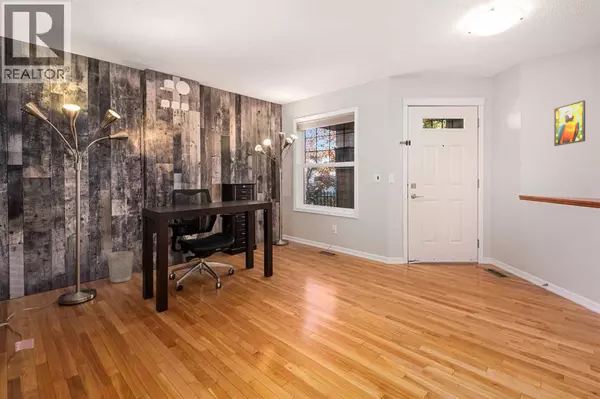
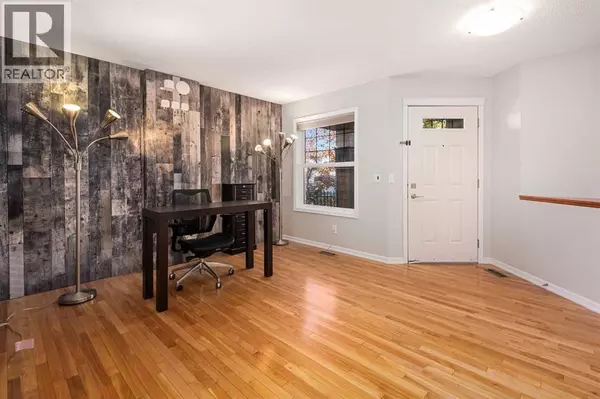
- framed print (569, 124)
- wastebasket (120, 266)
